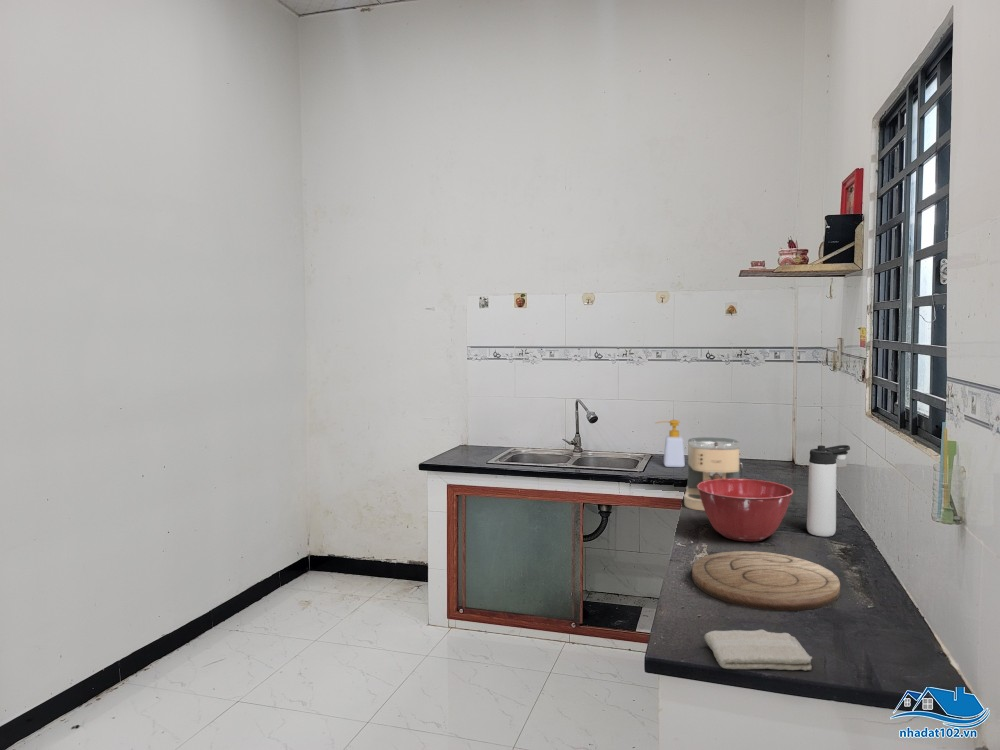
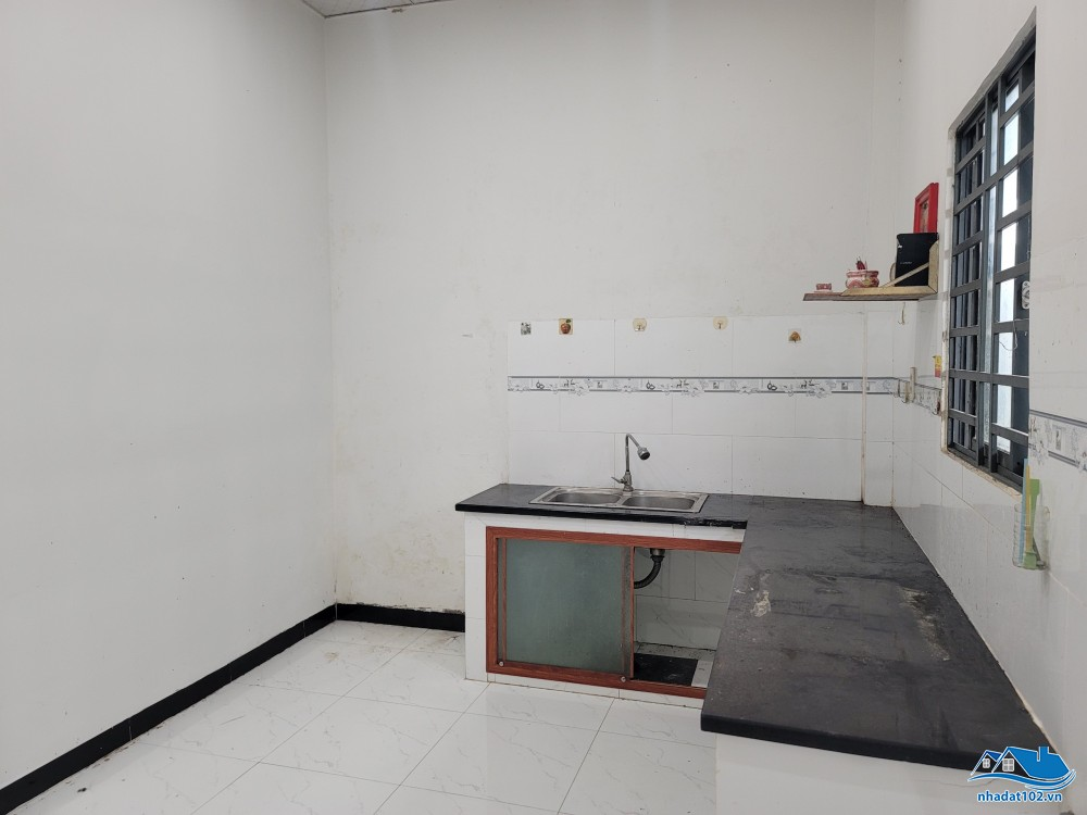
- soap bottle (669, 442)
- washcloth (757, 649)
- coffee maker (714, 472)
- mixing bowl (743, 511)
- thermos bottle (828, 489)
- cutting board (763, 578)
